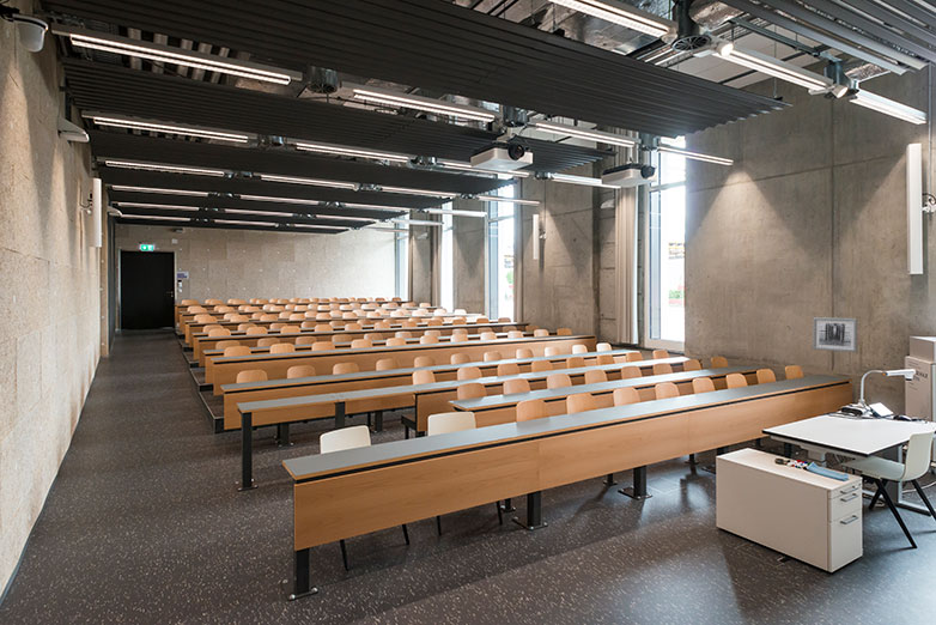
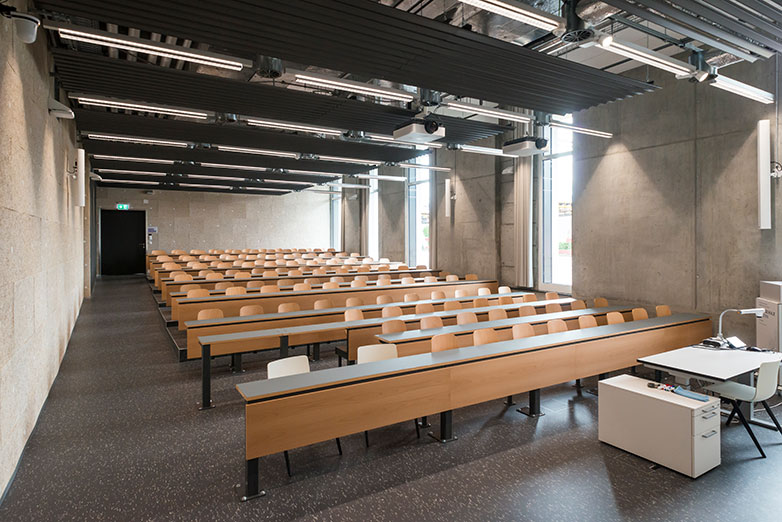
- wall art (834, 334)
